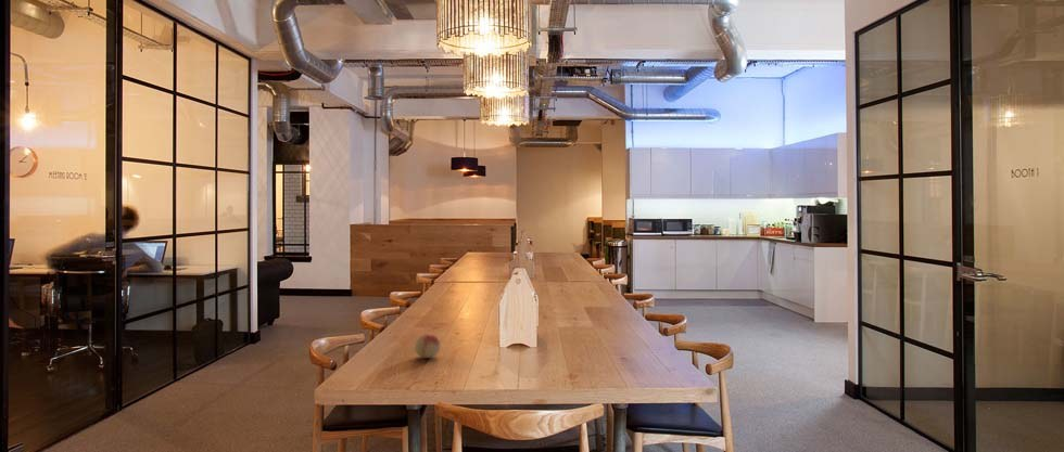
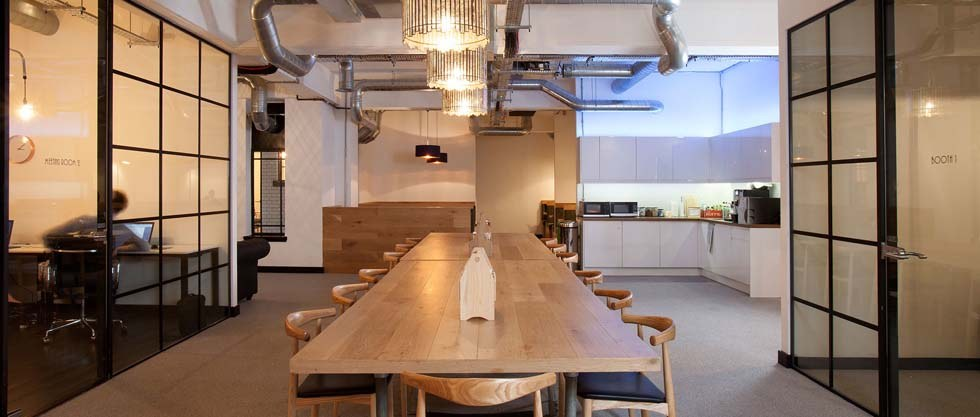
- fruit (427, 346)
